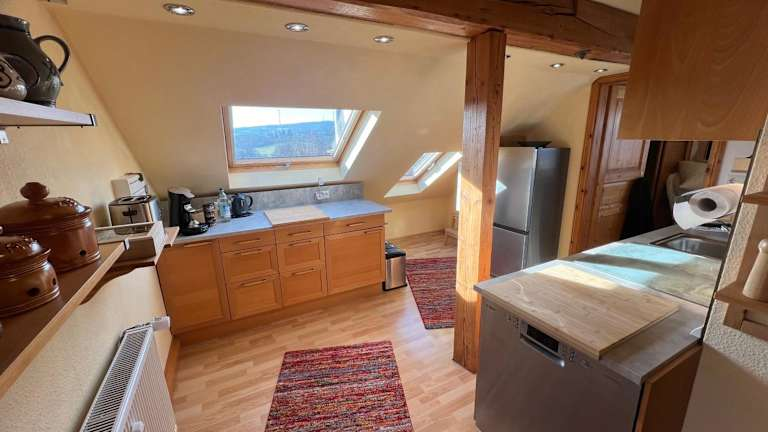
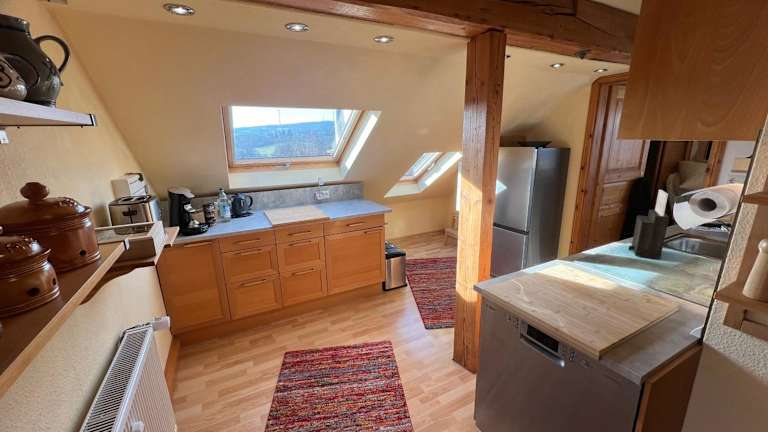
+ knife block (648, 222)
